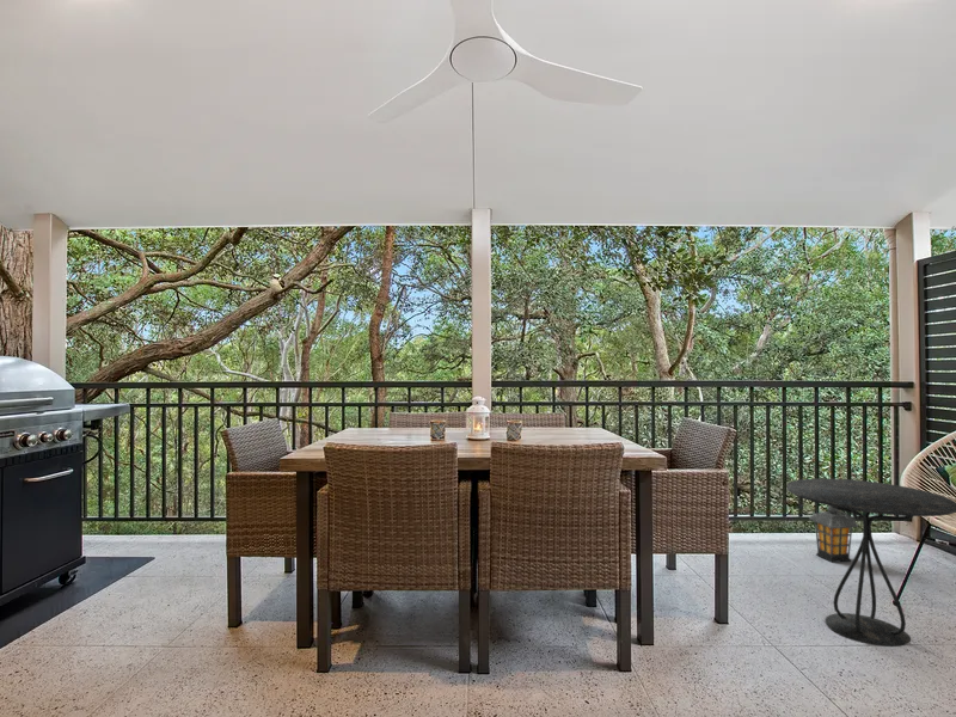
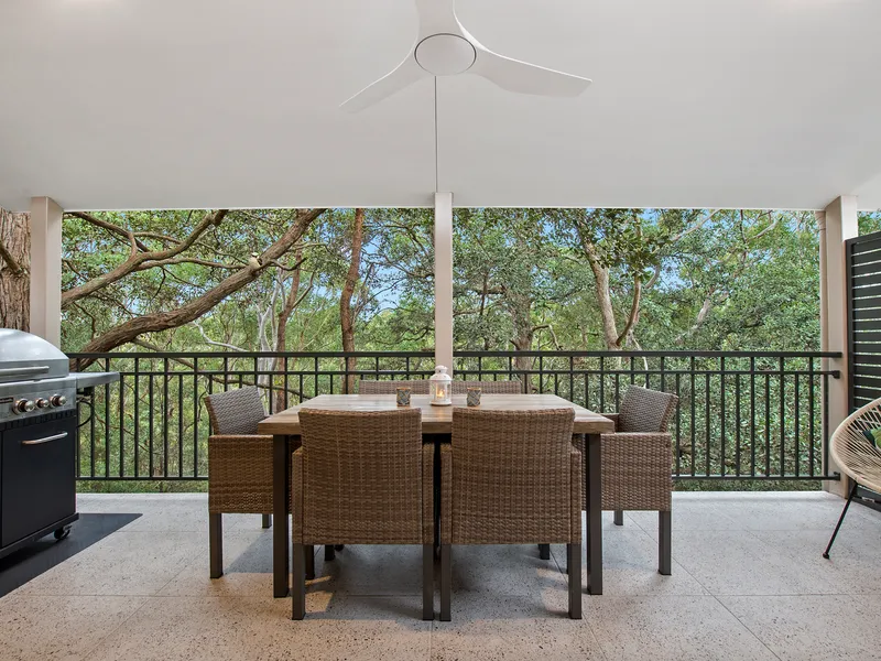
- side table (868, 562)
- lantern (835, 531)
